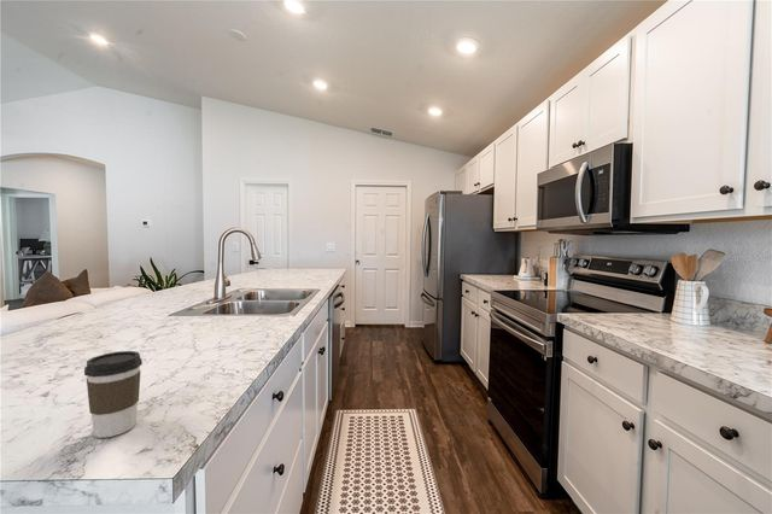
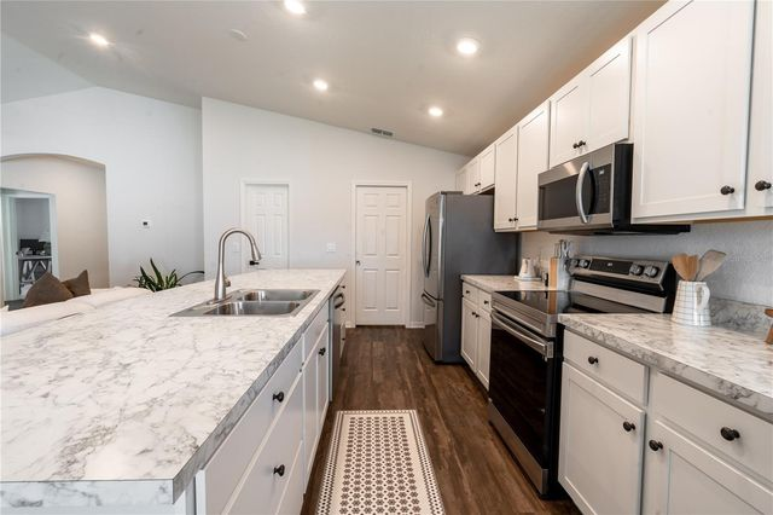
- coffee cup (115, 392)
